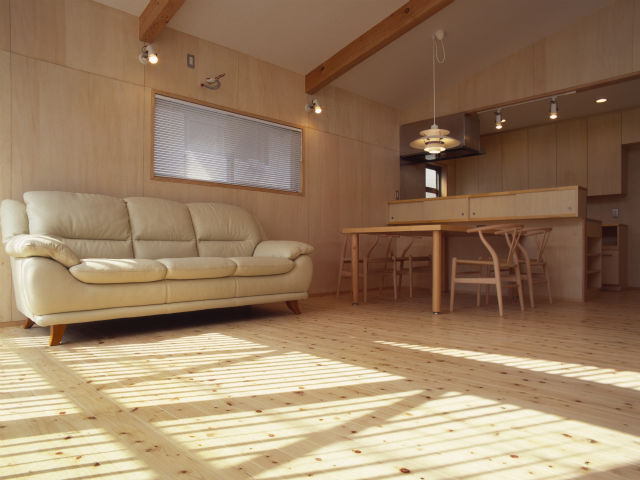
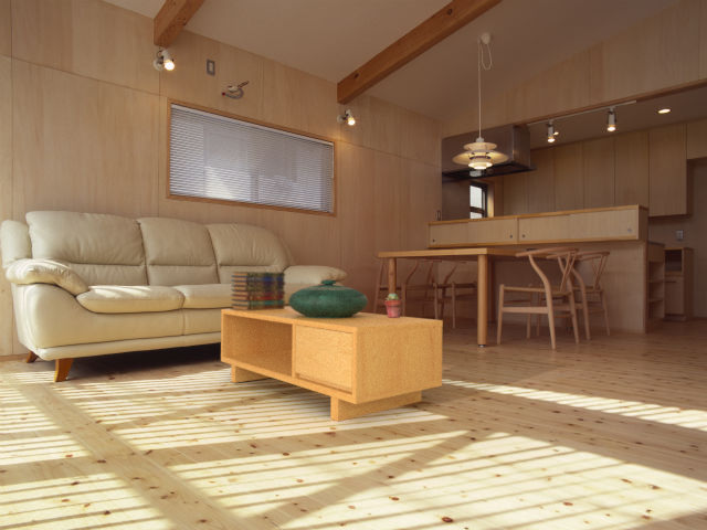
+ book stack (257, 289)
+ potted succulent (393, 305)
+ coffee table (318, 352)
+ decorative bowl (328, 297)
